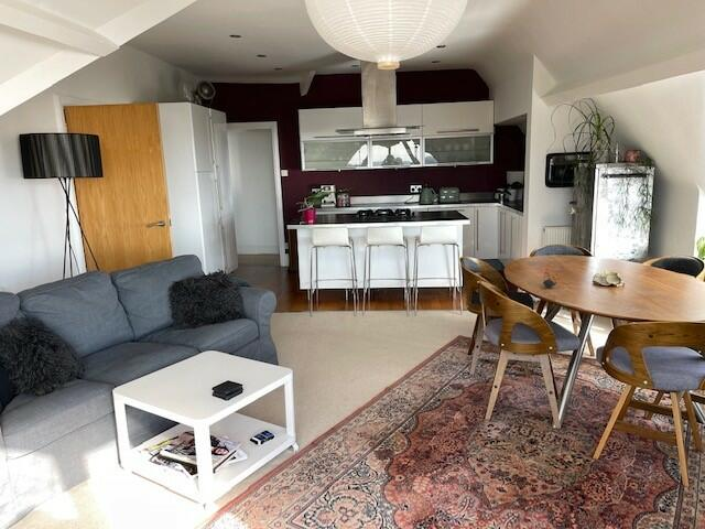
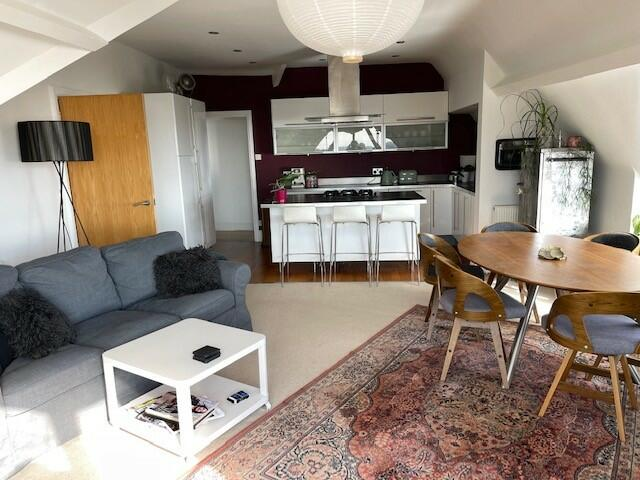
- teapot (556, 274)
